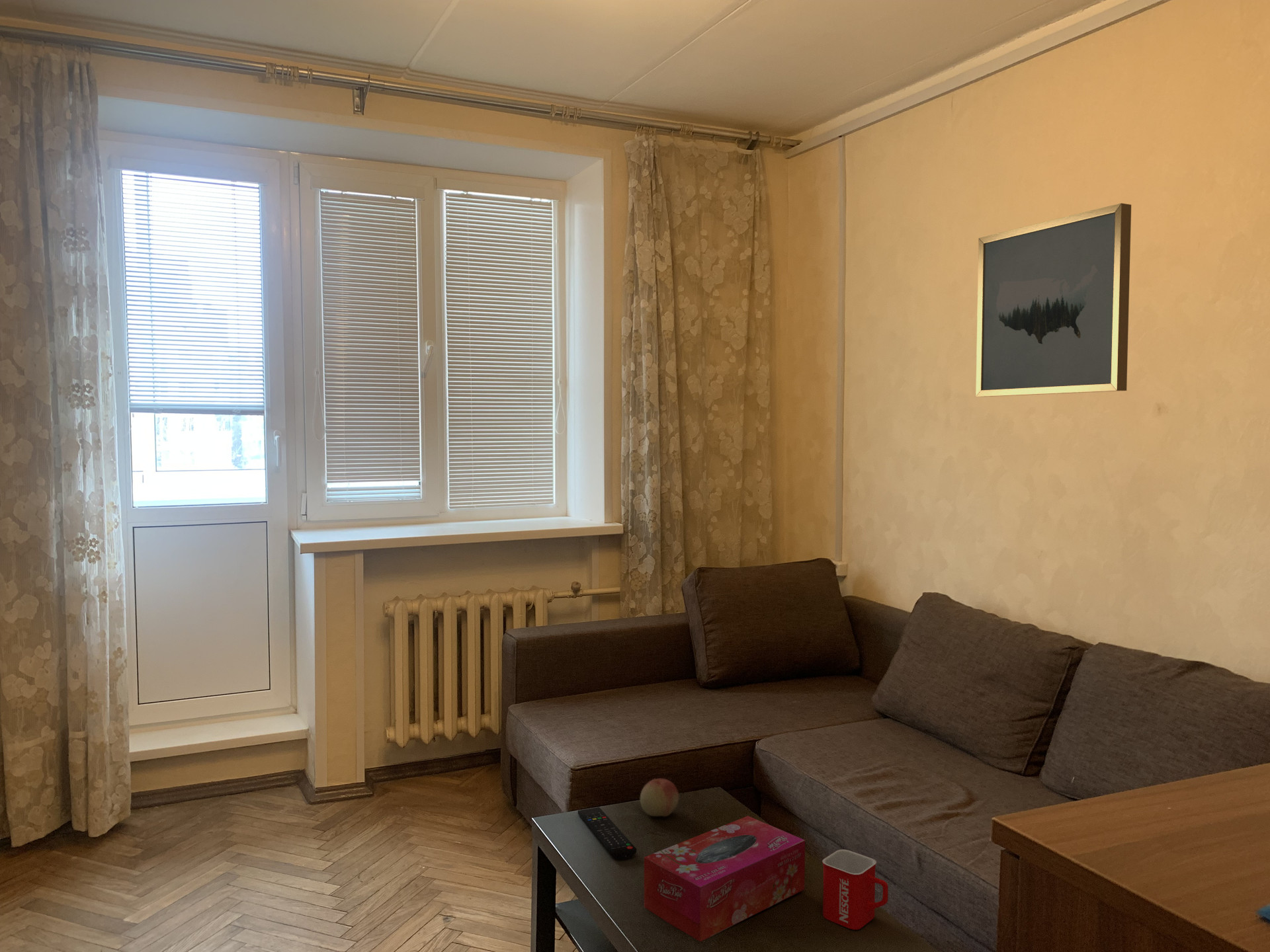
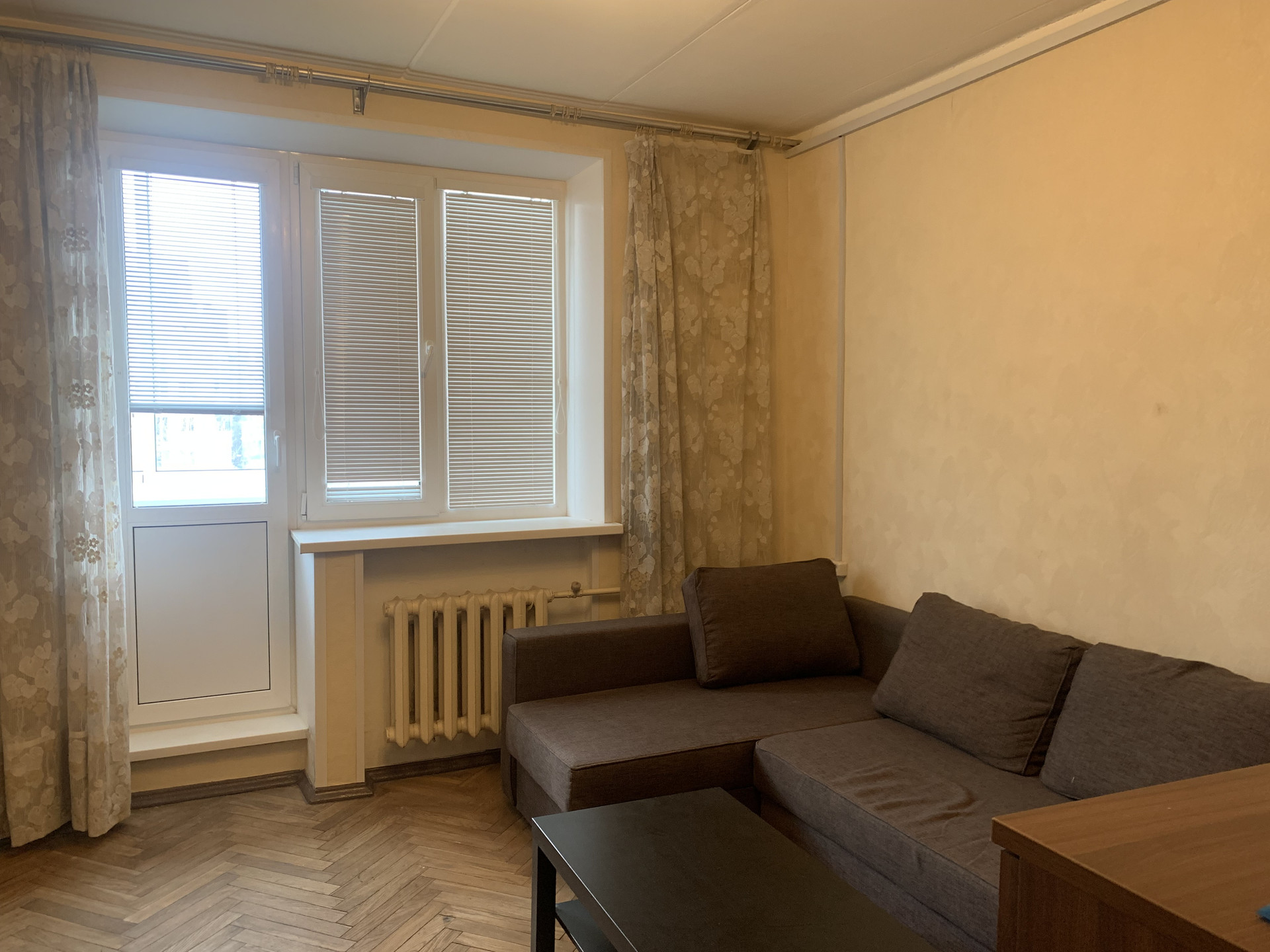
- wall art (1046, 308)
- tissue box (726, 873)
- remote control (606, 832)
- fruit (659, 798)
- mug (858, 892)
